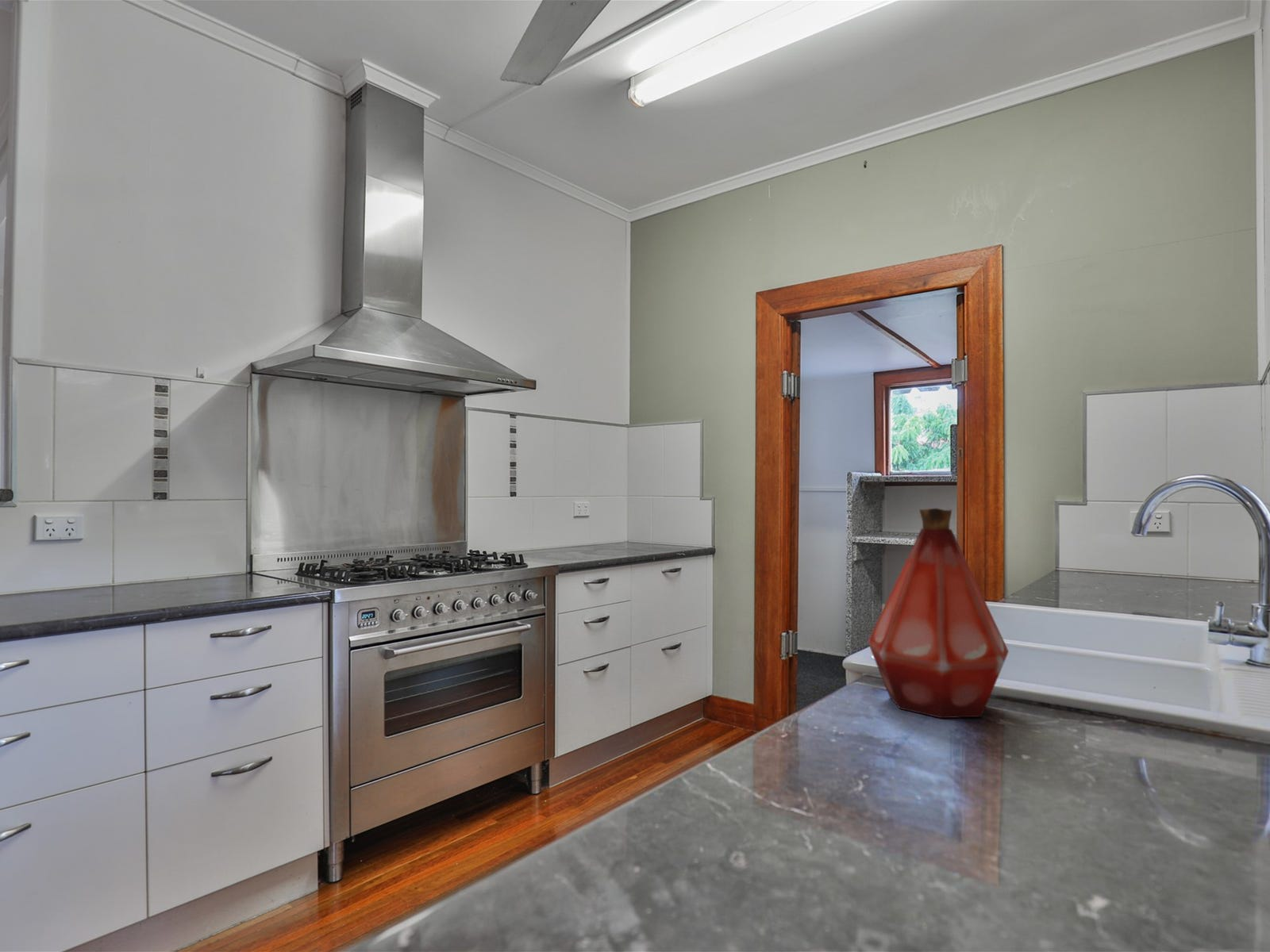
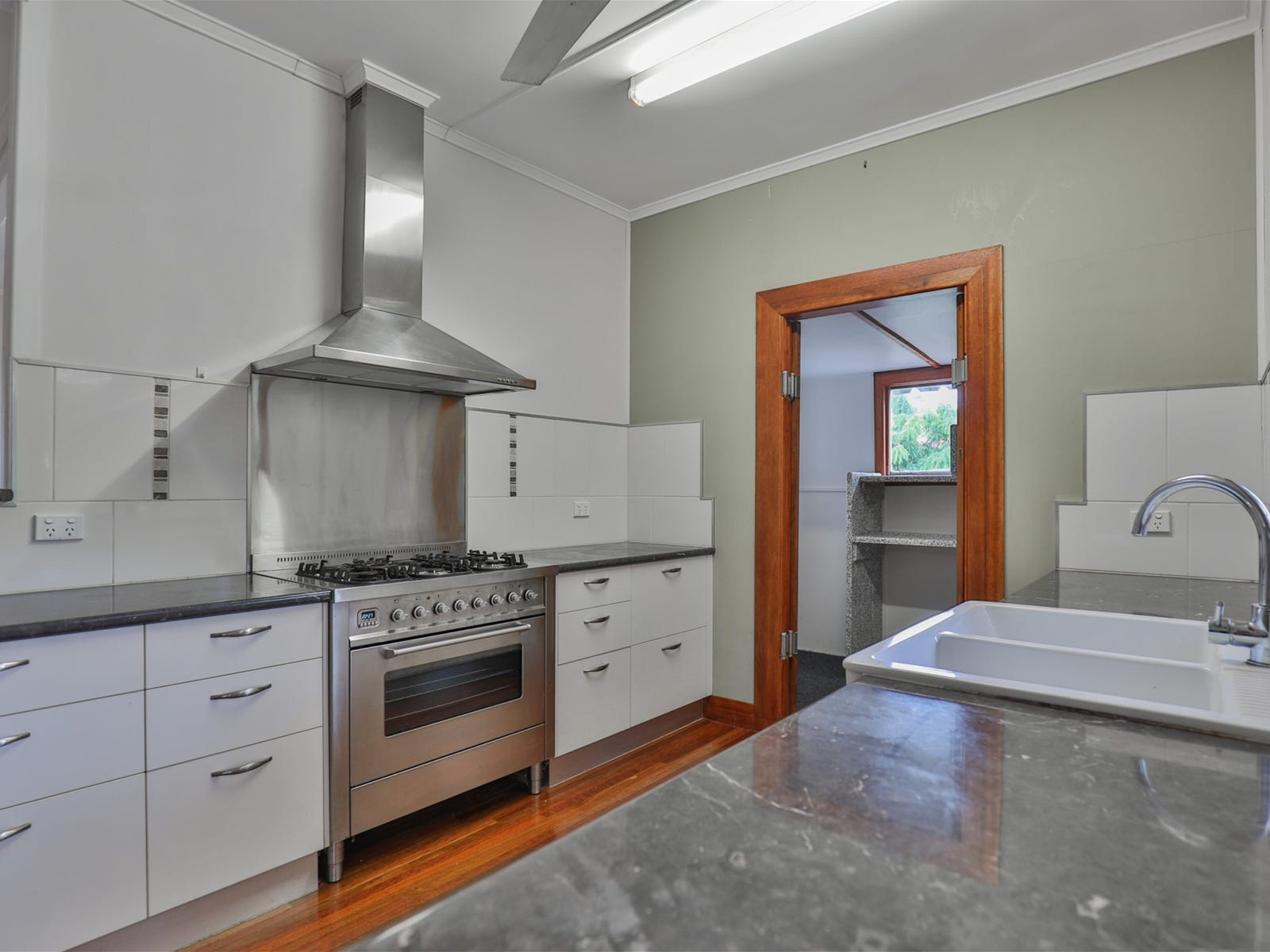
- bottle (937, 606)
